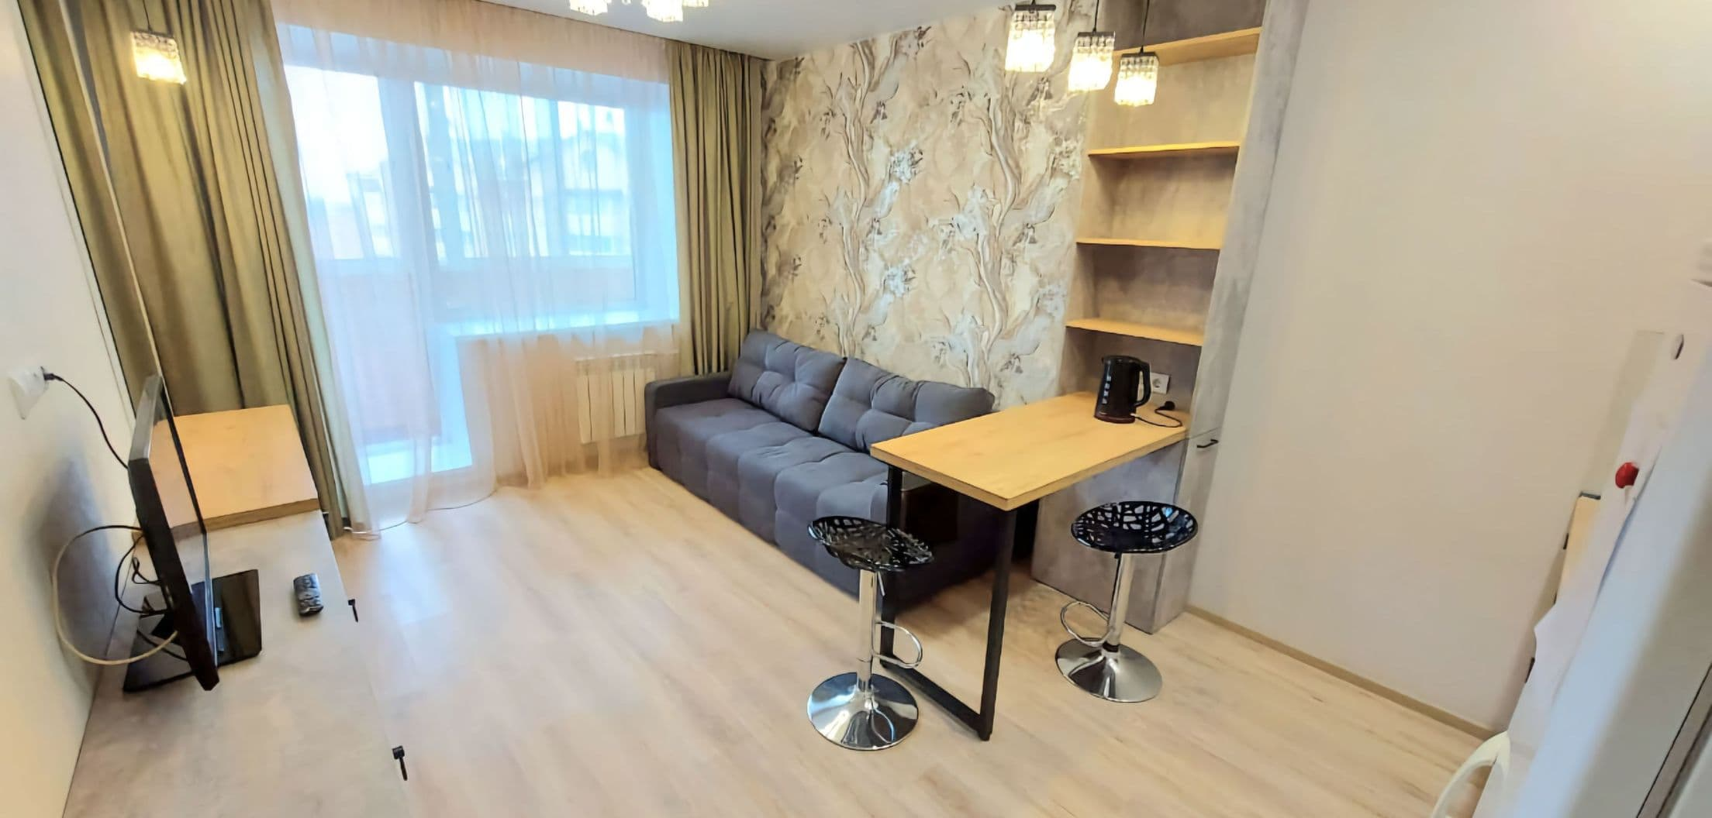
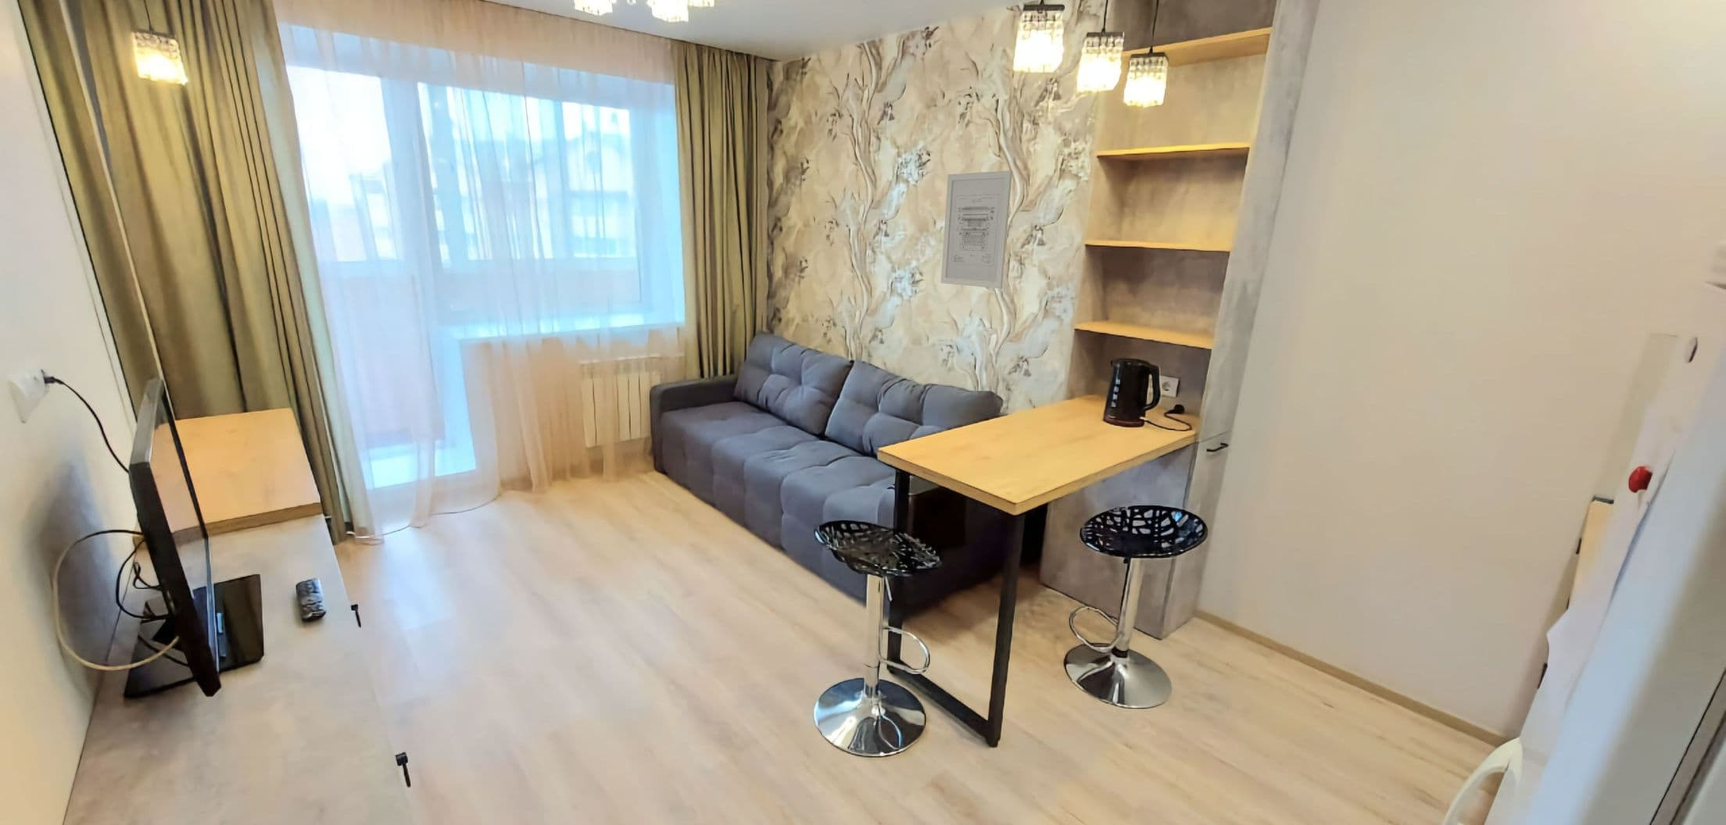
+ wall art (974, 230)
